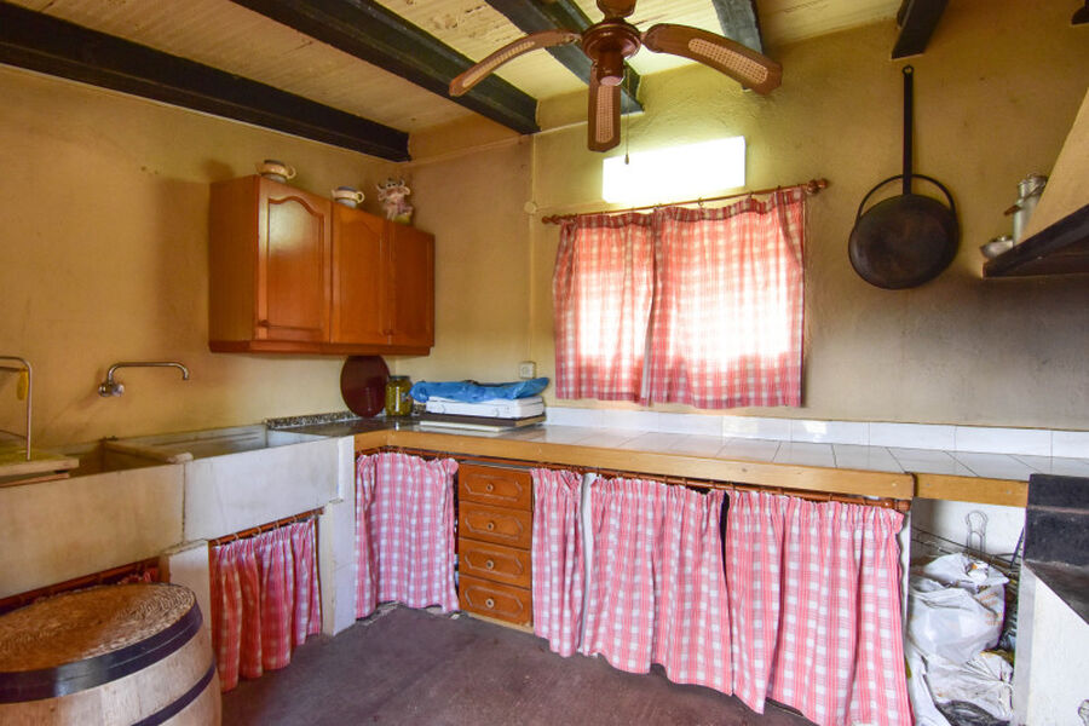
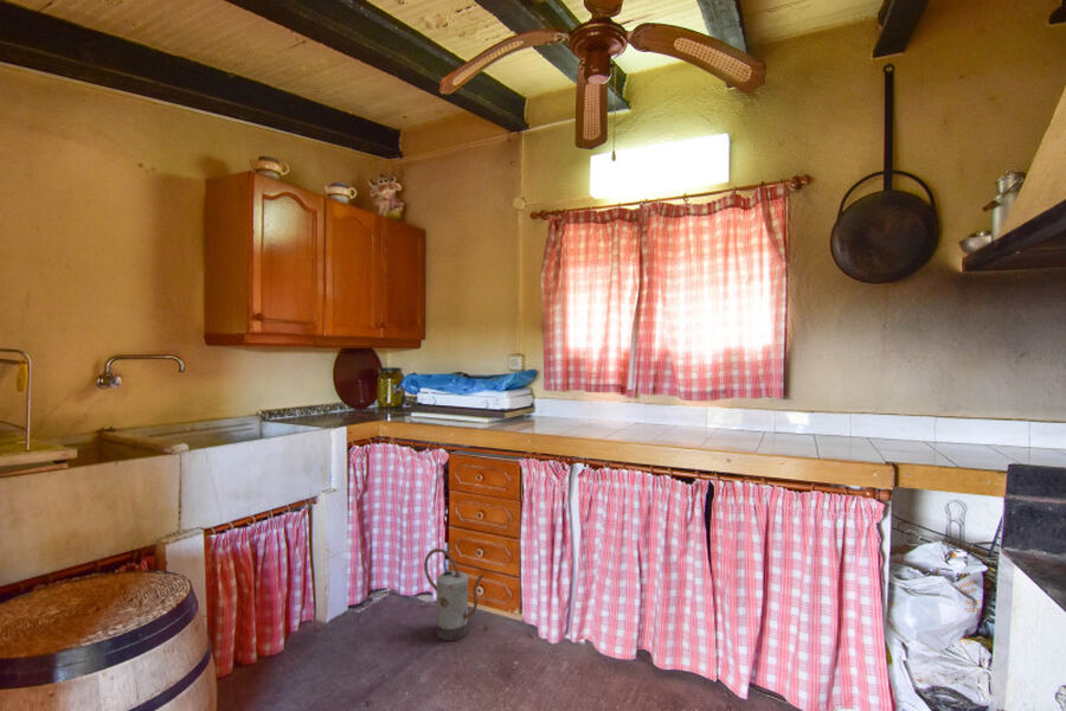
+ watering can (452, 591)
